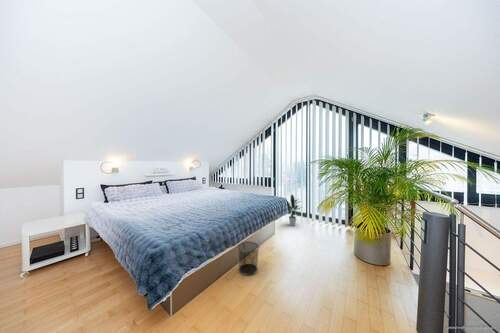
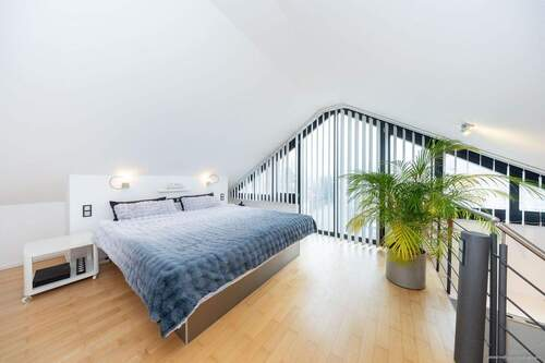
- indoor plant (294, 210)
- waste bin (248, 257)
